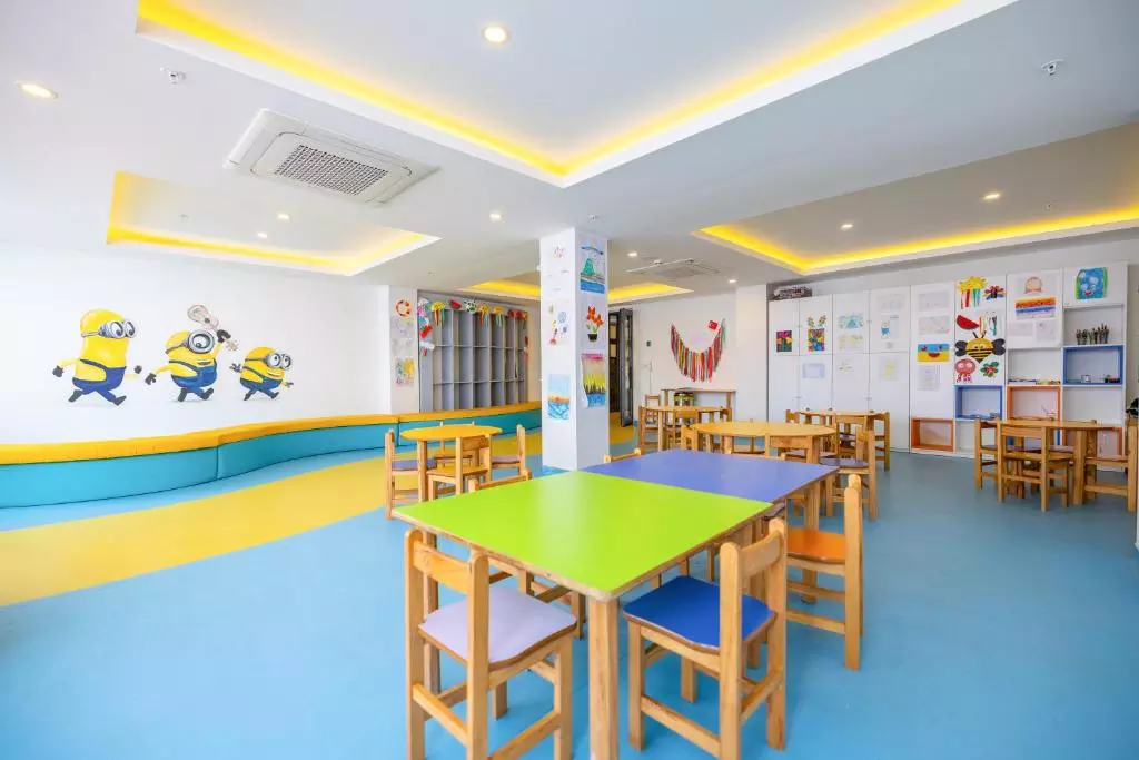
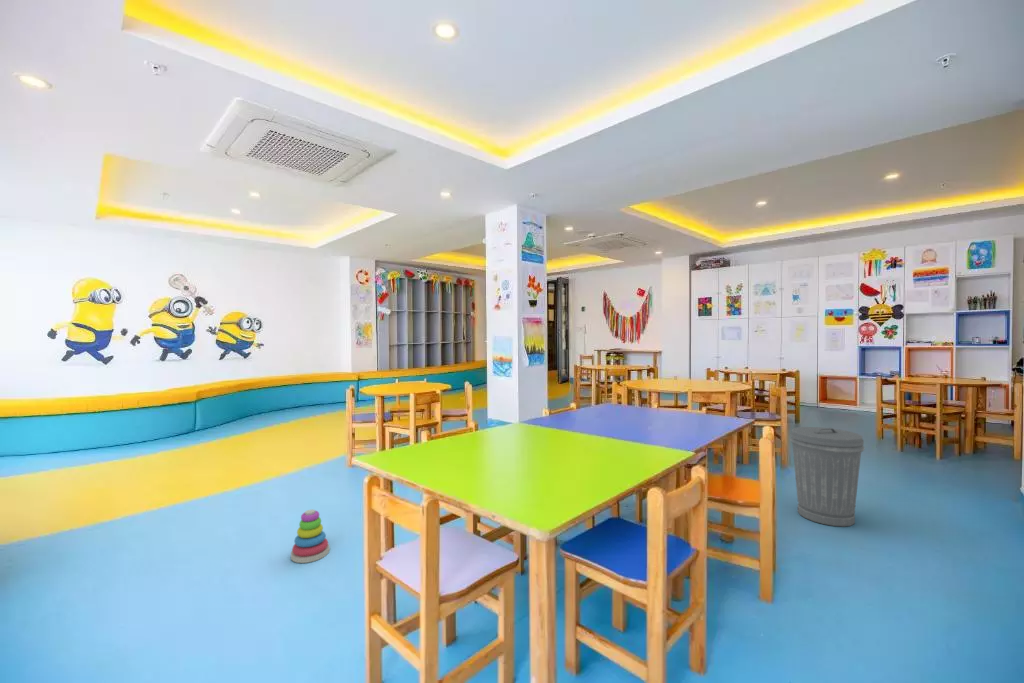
+ stacking toy (310, 532)
+ trash can (825, 472)
